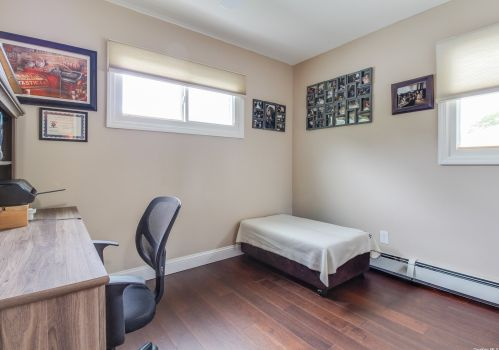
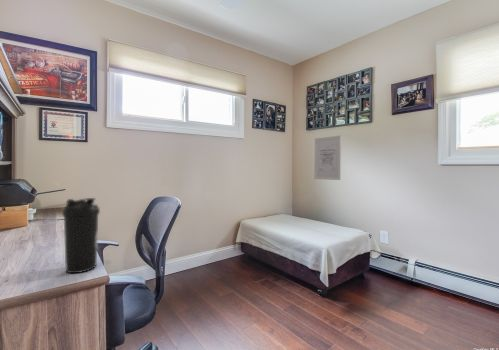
+ water bottle (81, 233)
+ wall art (327, 158)
